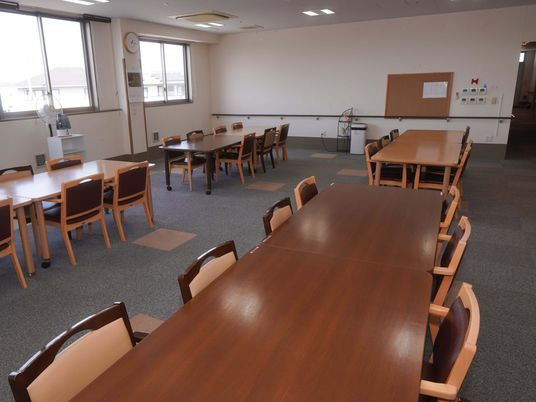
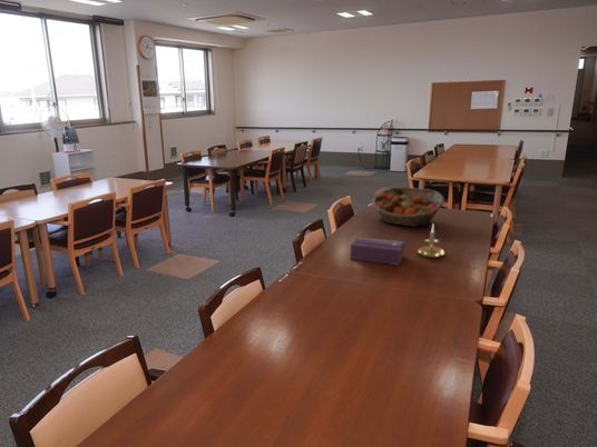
+ tissue box (376, 250)
+ candle holder (431, 239)
+ fruit basket (407, 206)
